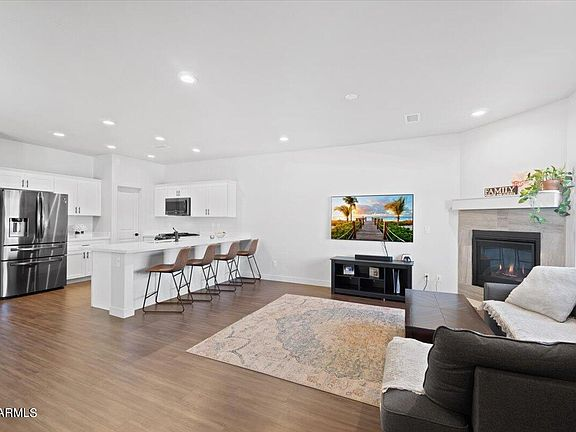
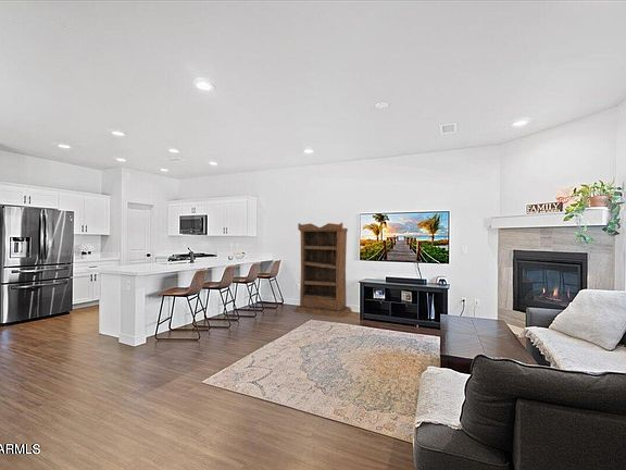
+ bookshelf (323, 267)
